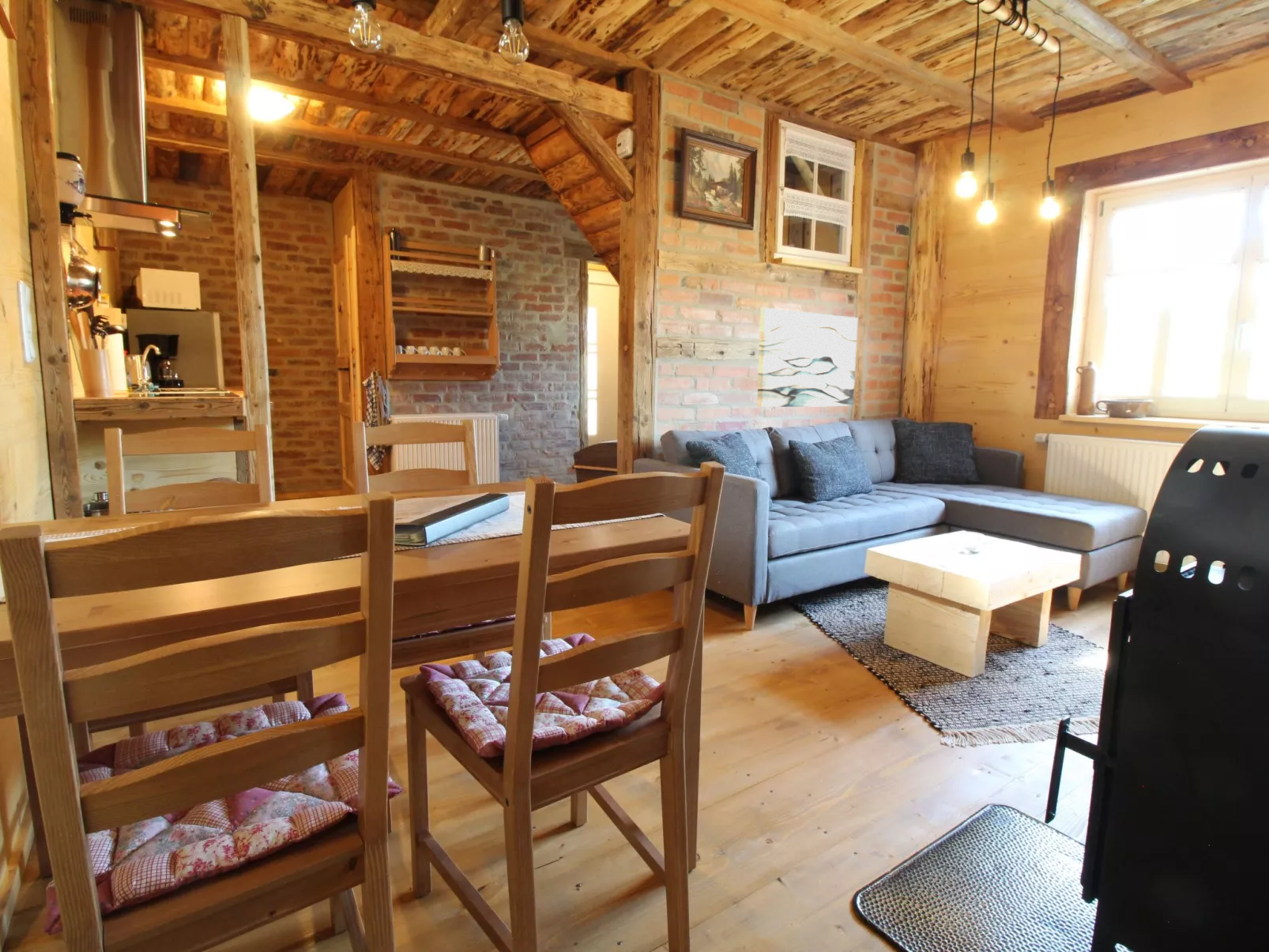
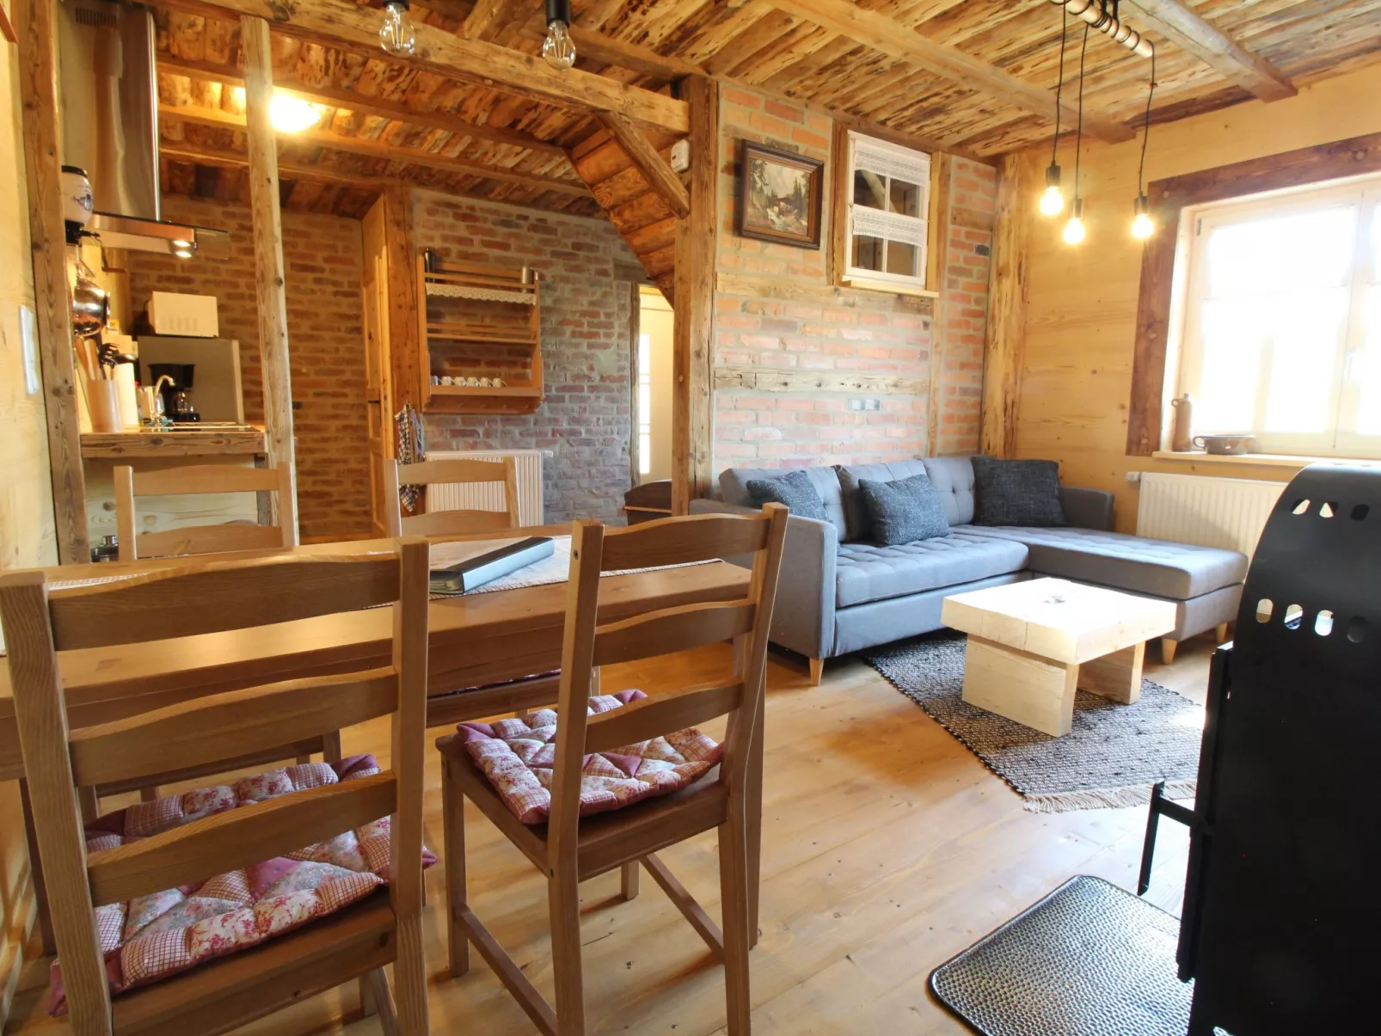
- wall art (809, 359)
